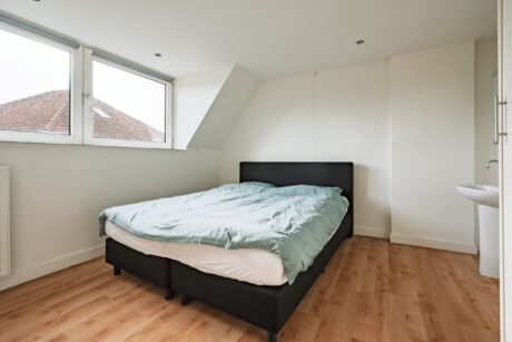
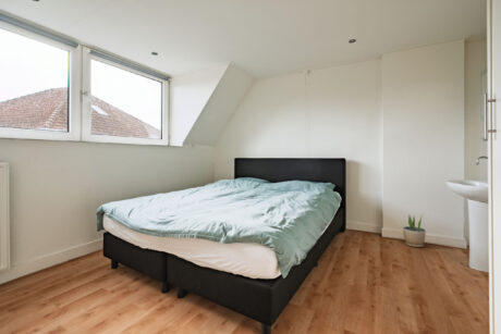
+ potted plant (414, 227)
